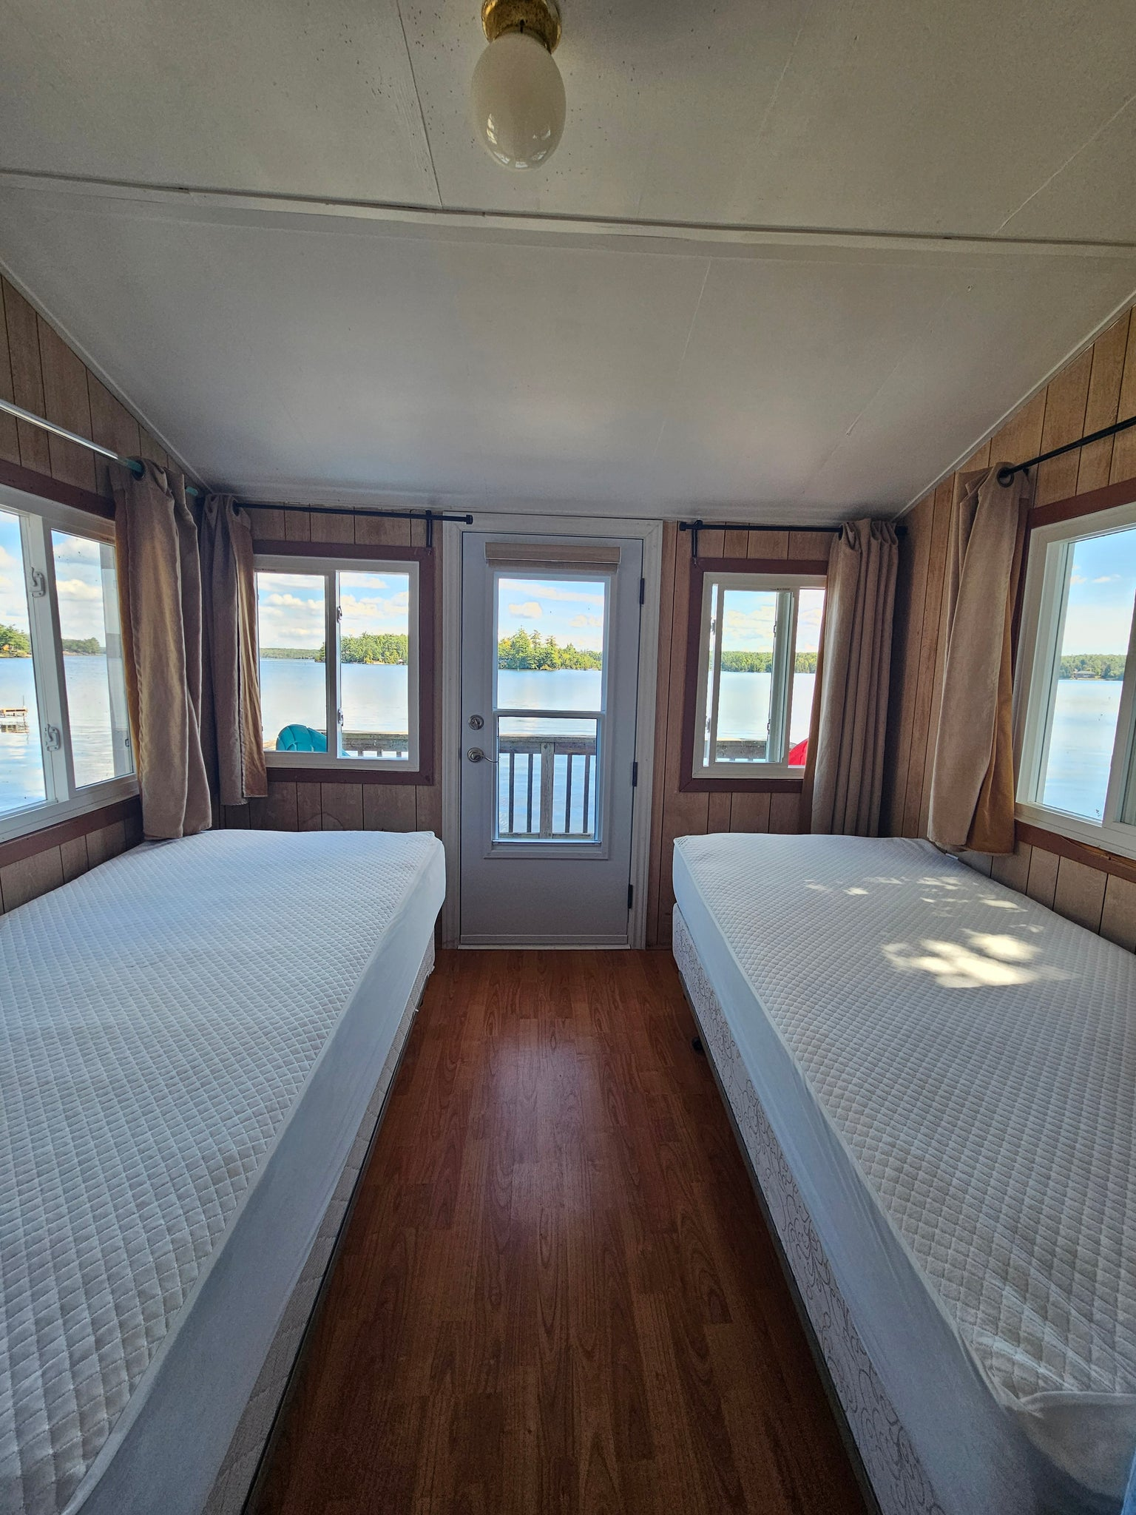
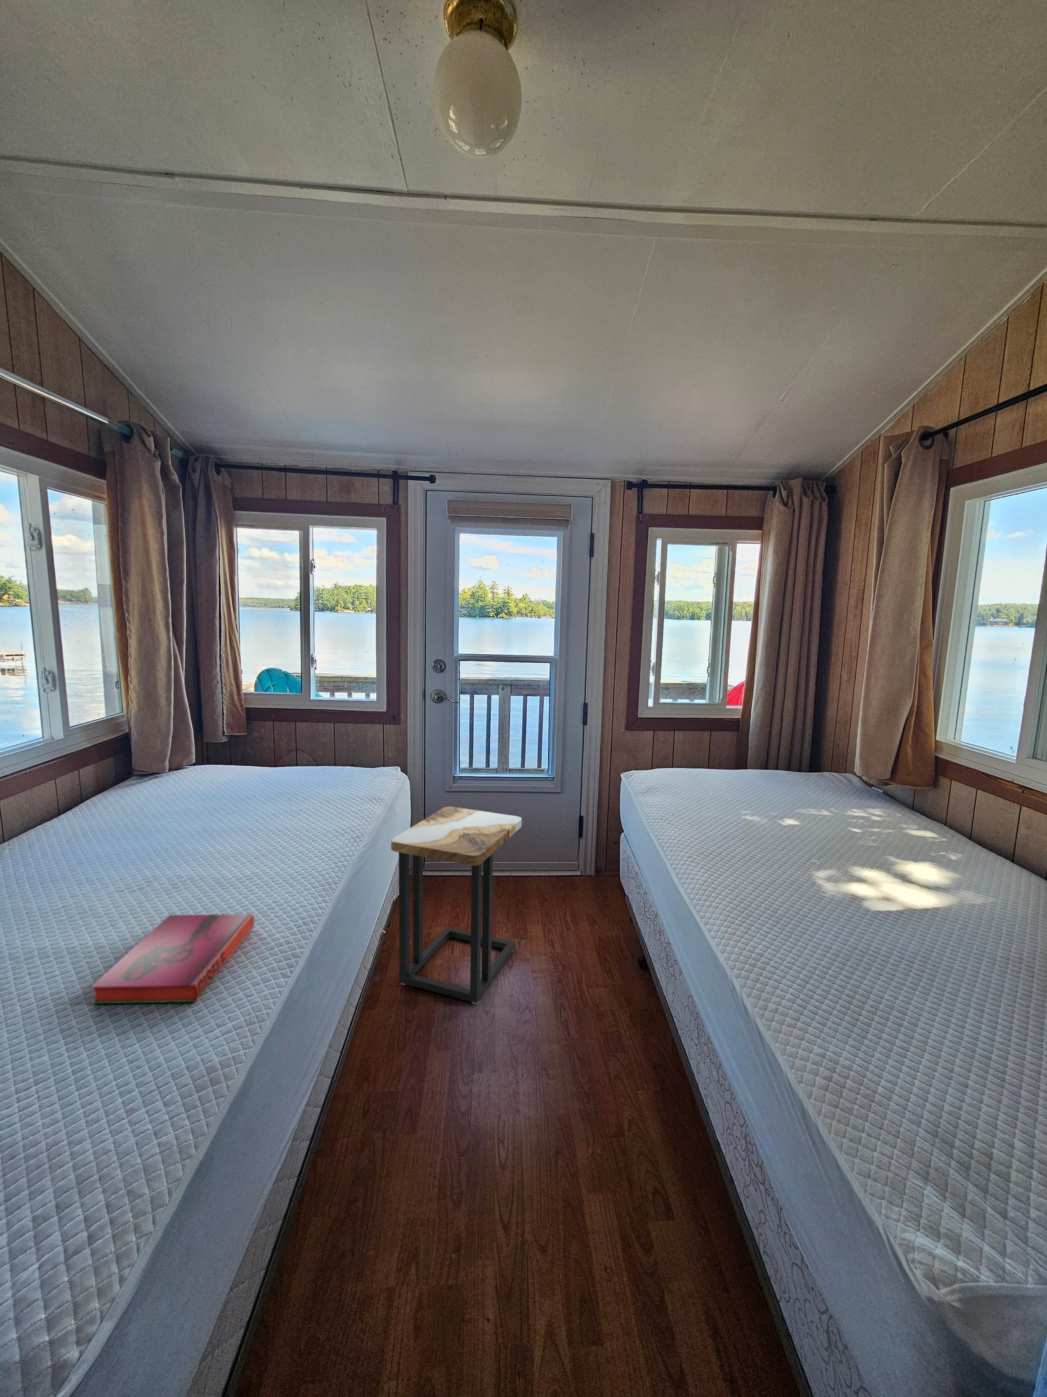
+ hardback book (181, 954)
+ side table (471, 899)
